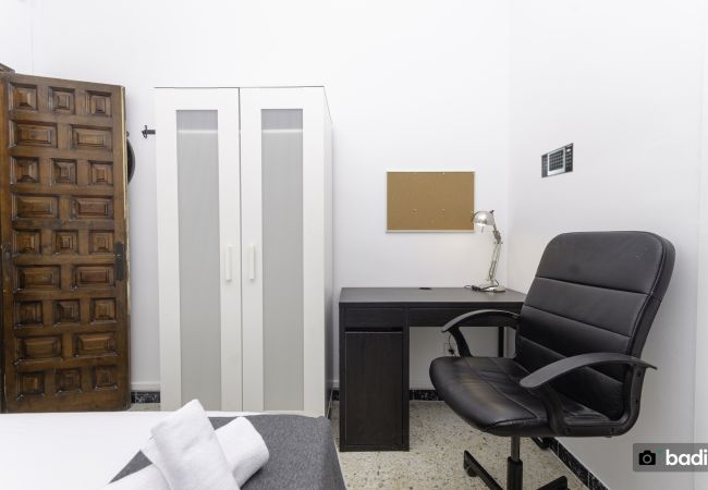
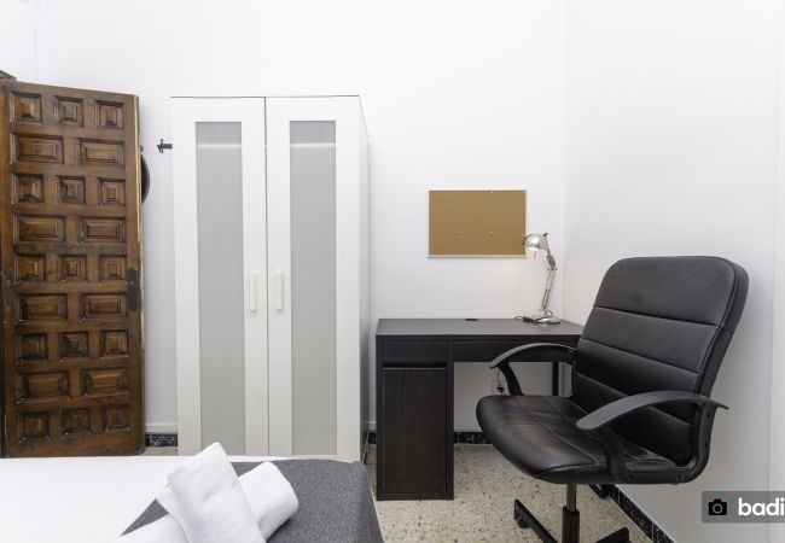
- calendar (556, 162)
